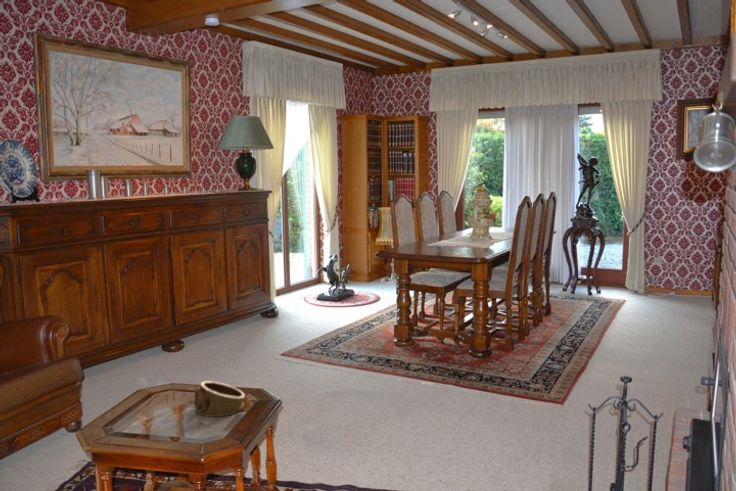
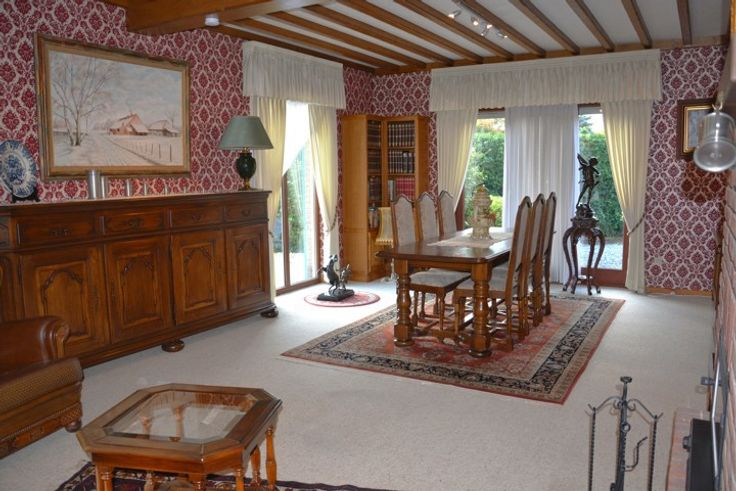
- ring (219, 395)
